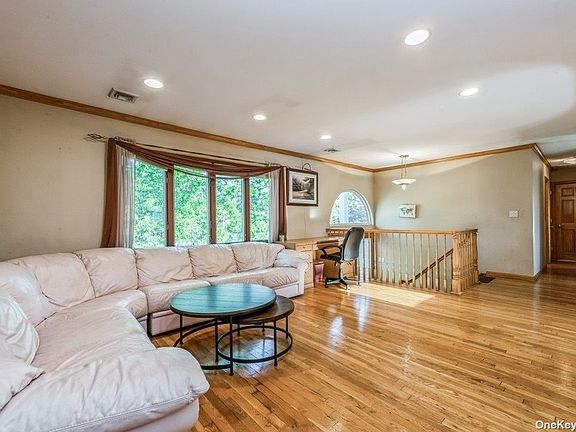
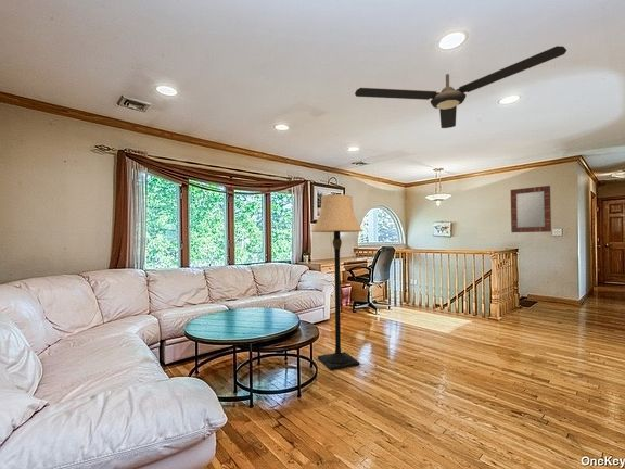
+ lamp (336, 278)
+ ceiling fan (447, 98)
+ home mirror (530, 210)
